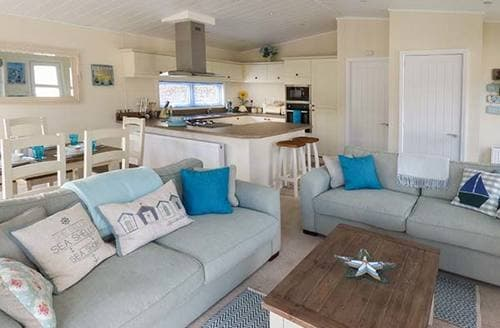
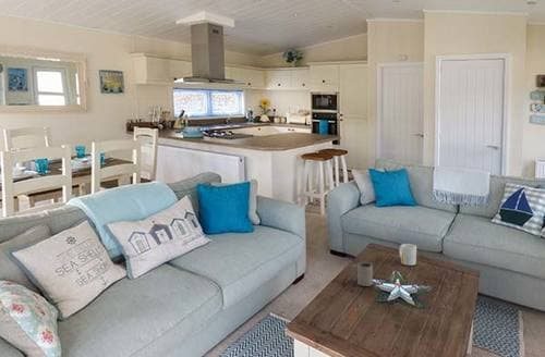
+ mug (361, 273)
+ mug (405, 254)
